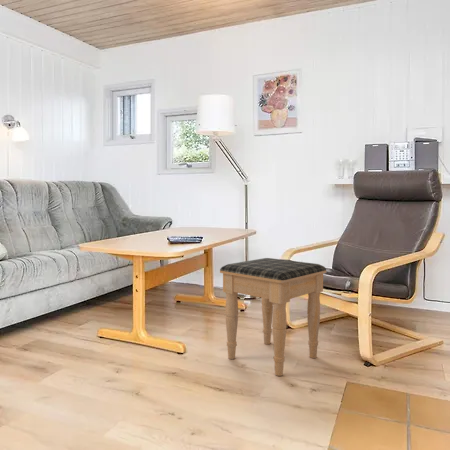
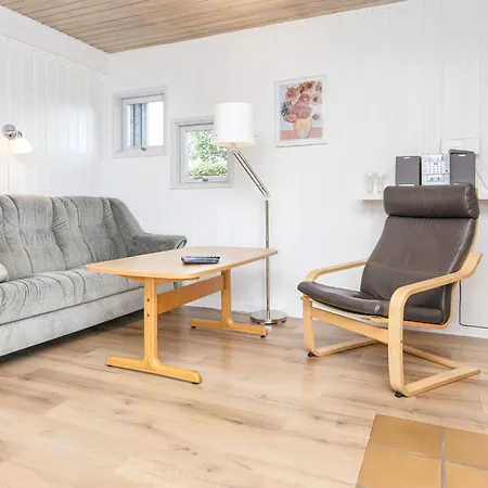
- footstool (272, 310)
